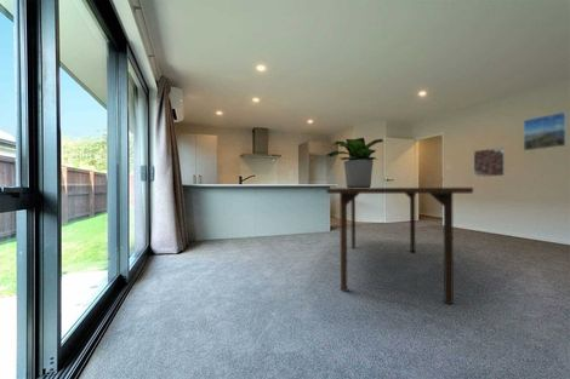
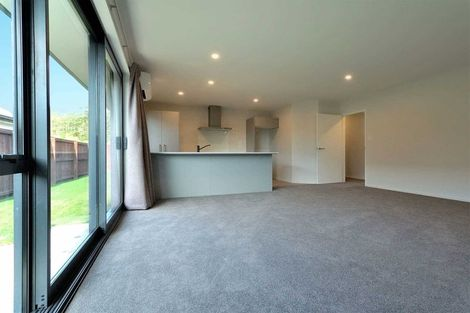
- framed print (543, 132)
- potted plant (355, 165)
- dining table (410, 226)
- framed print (488, 162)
